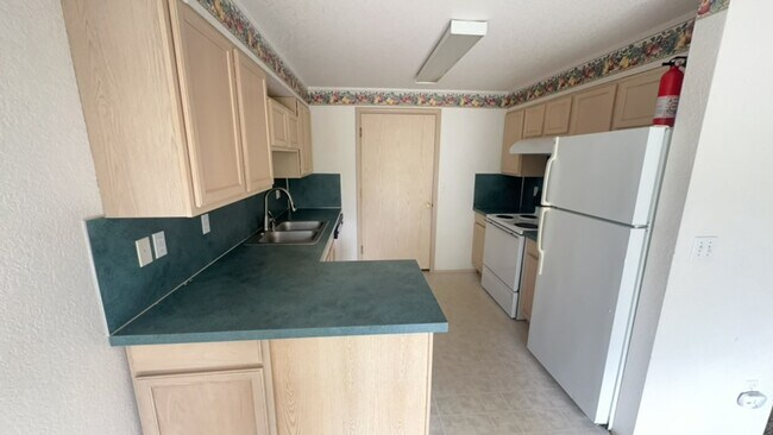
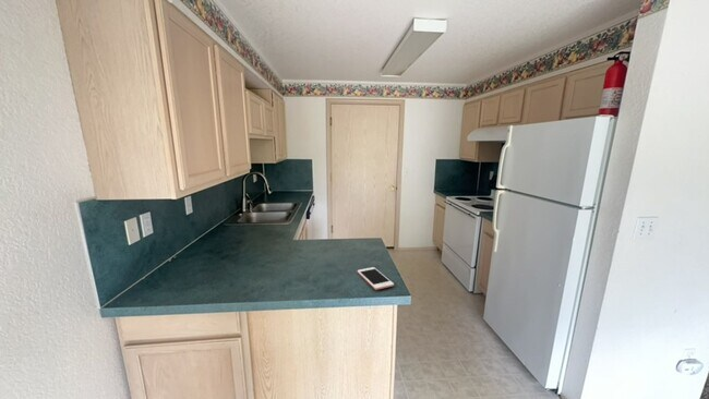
+ cell phone (374, 277)
